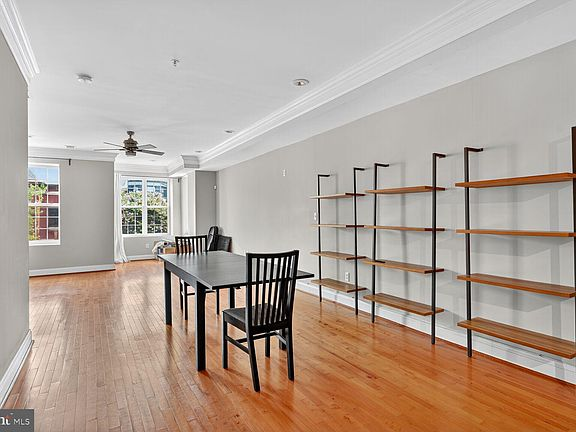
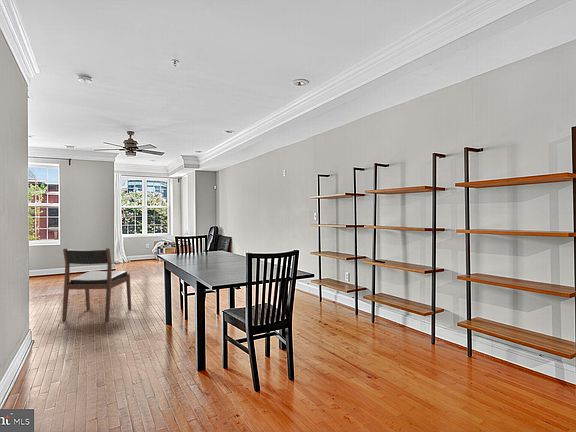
+ dining chair (98, 280)
